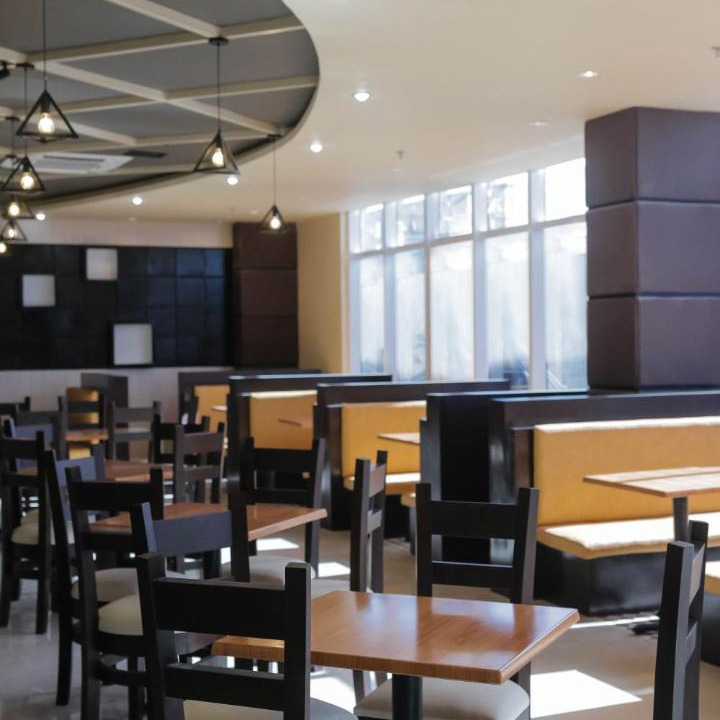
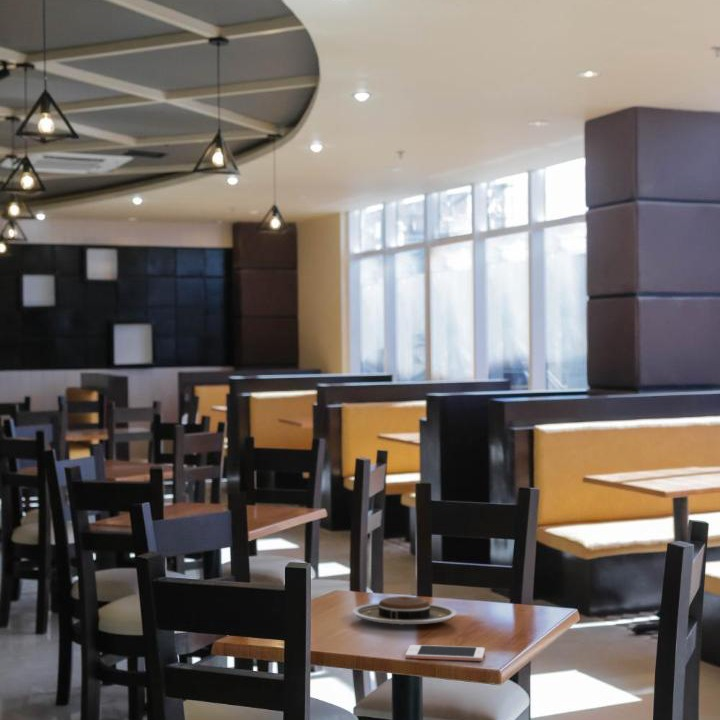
+ cell phone (445, 652)
+ plate (404, 609)
